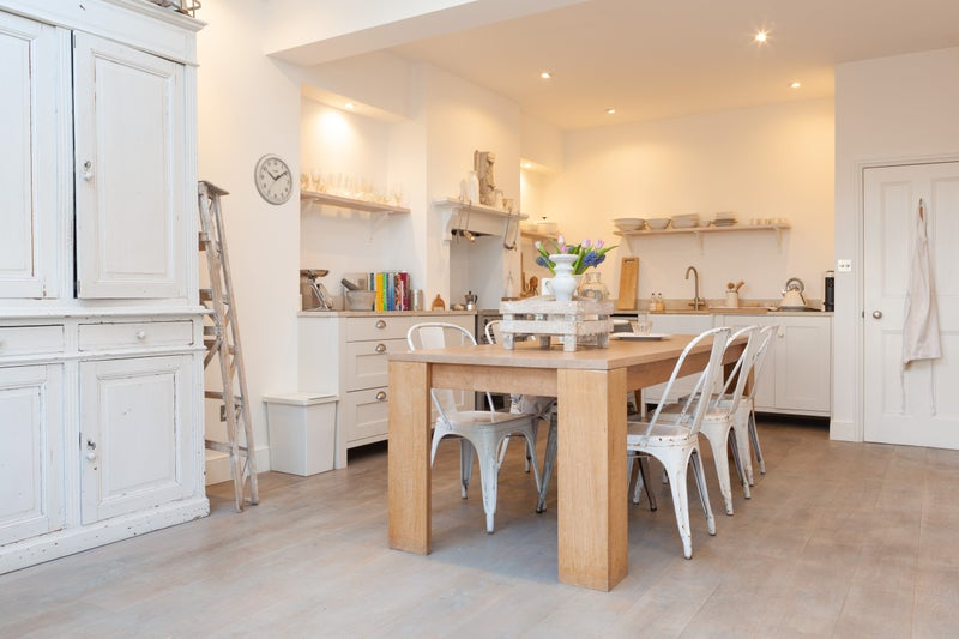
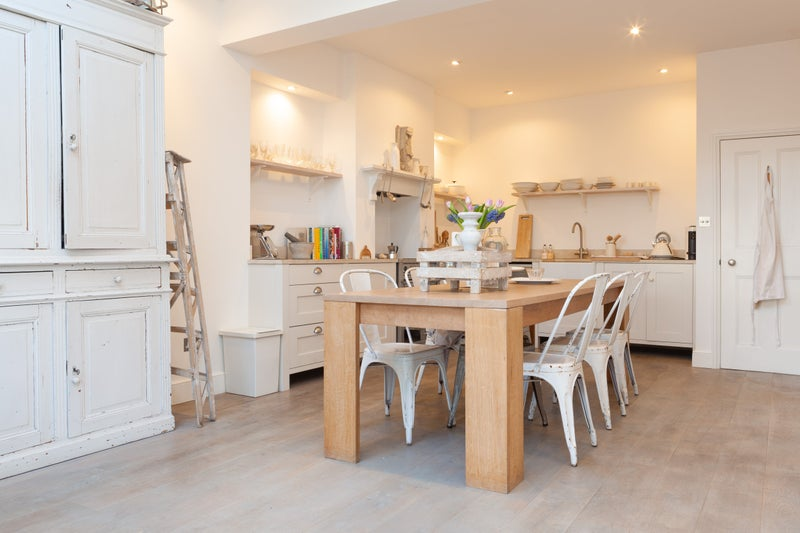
- wall clock (275, 179)
